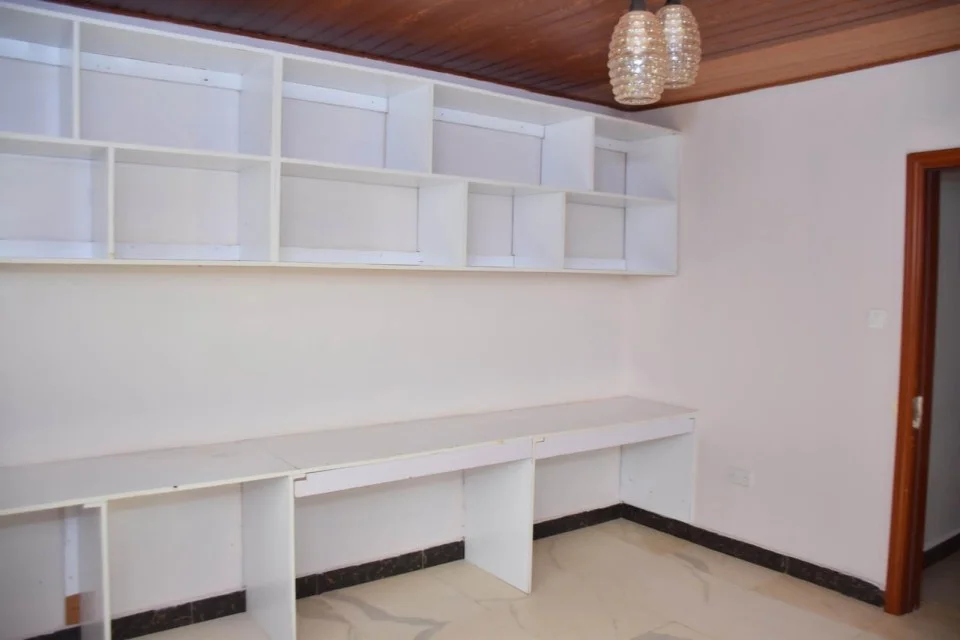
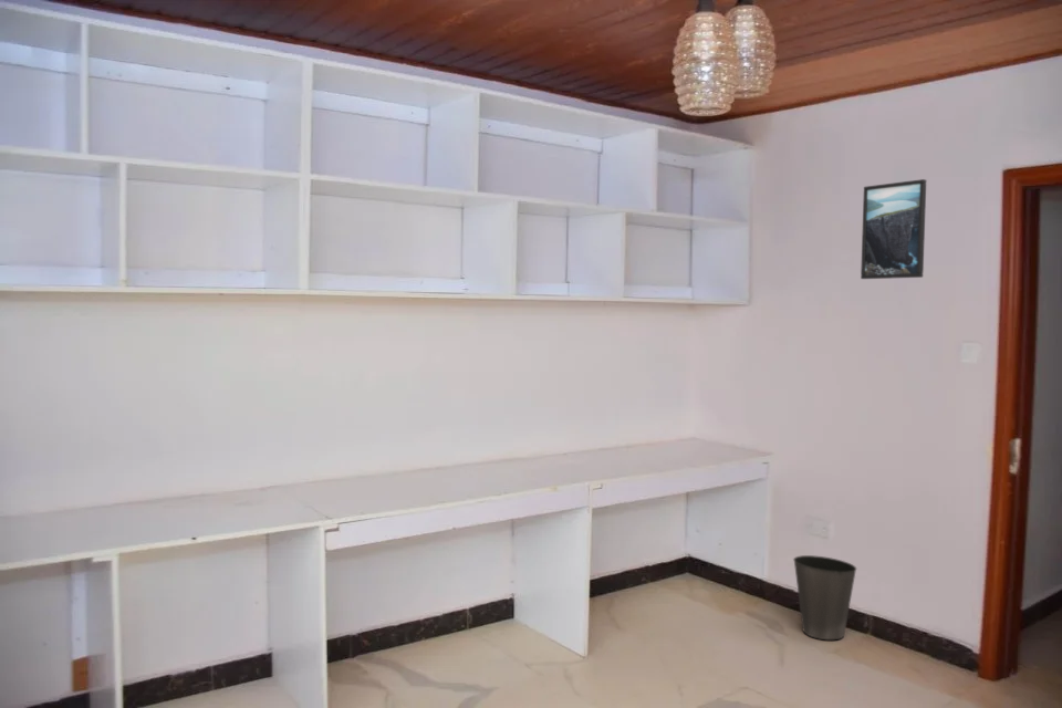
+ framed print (892, 230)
+ waste basket (823, 597)
